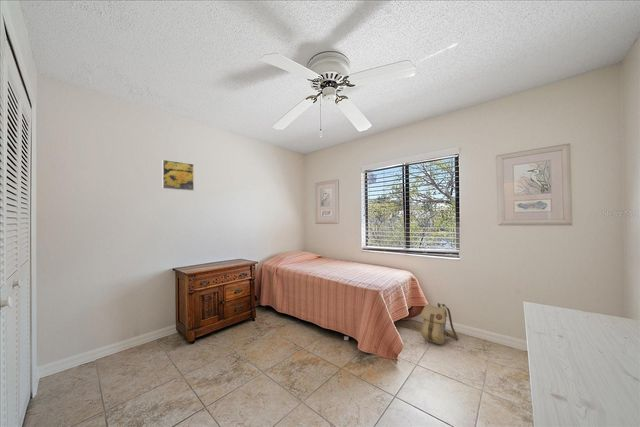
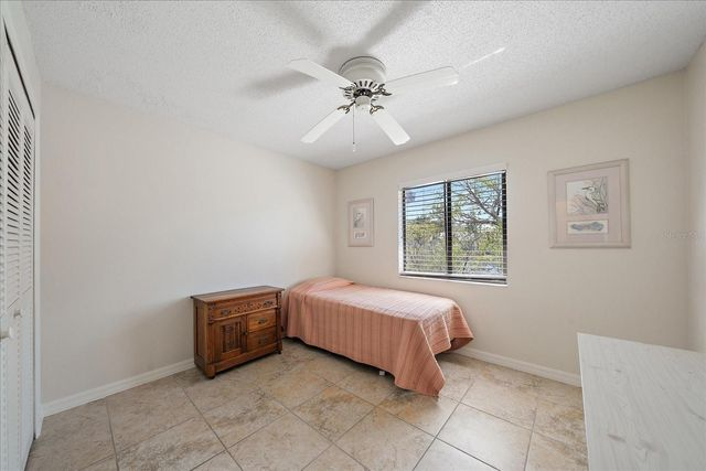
- backpack (438, 321)
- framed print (178, 175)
